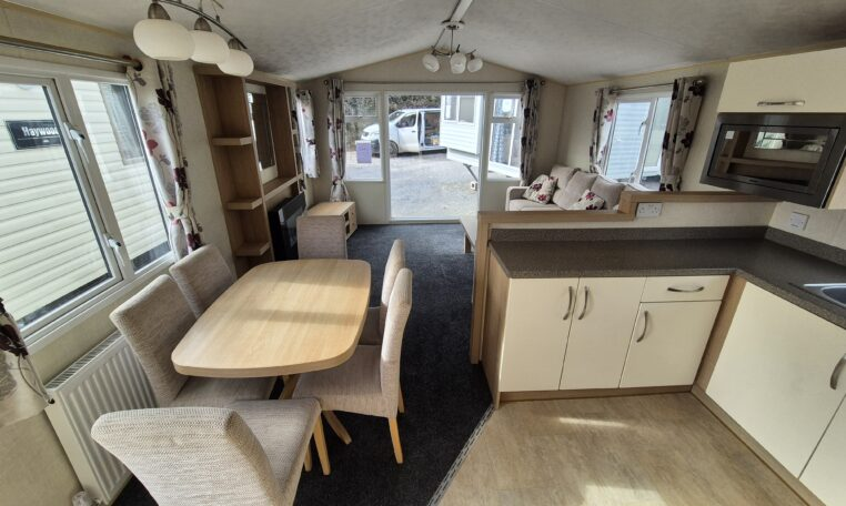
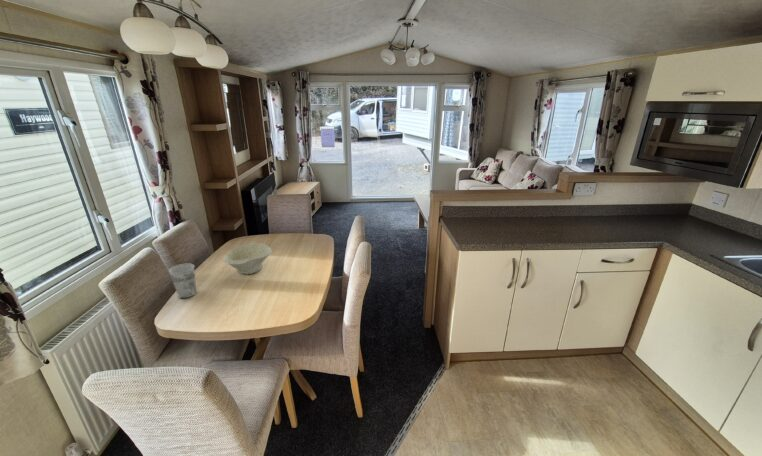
+ cup (184, 281)
+ bowl (247, 259)
